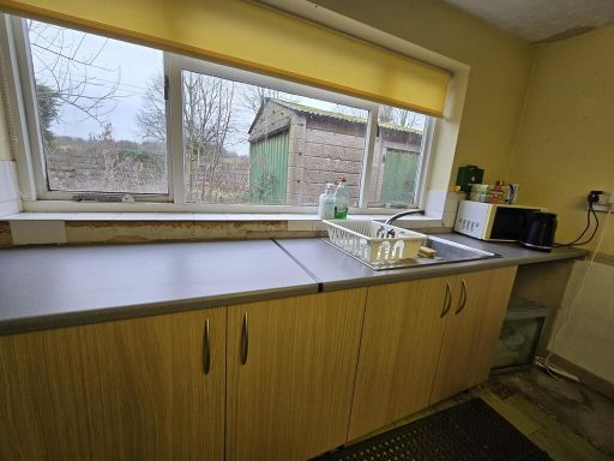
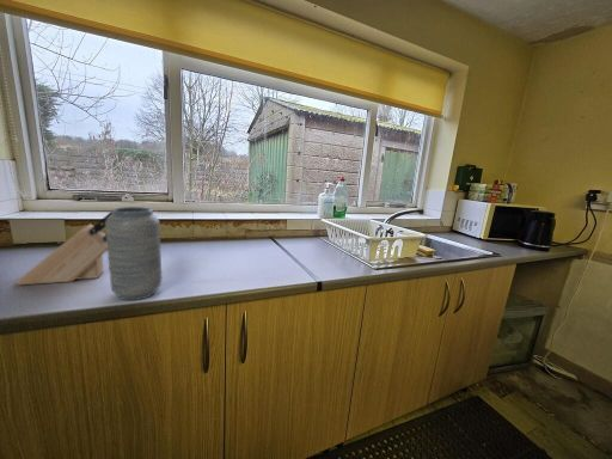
+ vase (135, 252)
+ knife block (75, 243)
